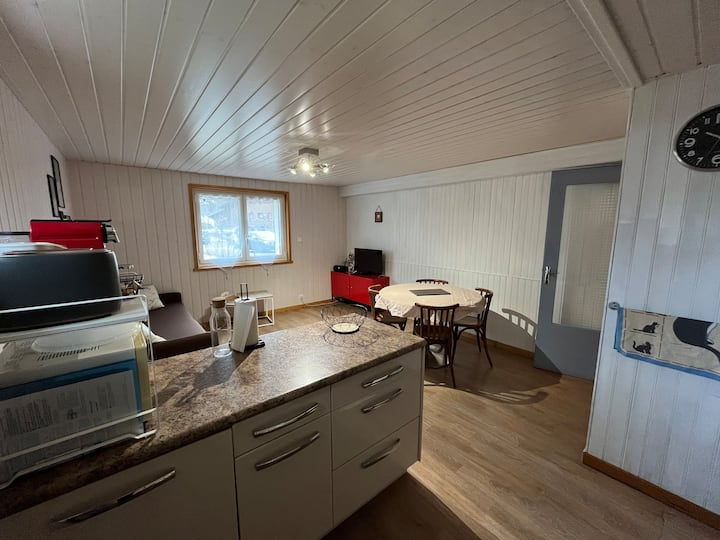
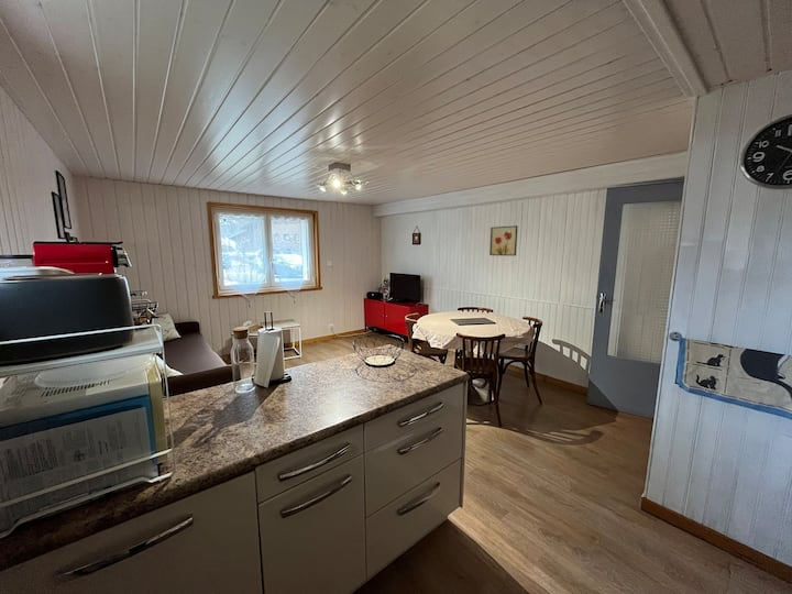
+ wall art (503, 241)
